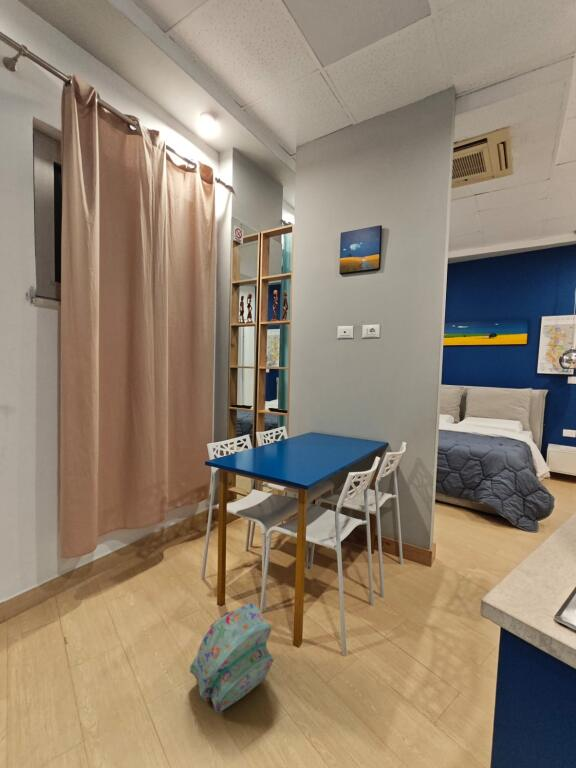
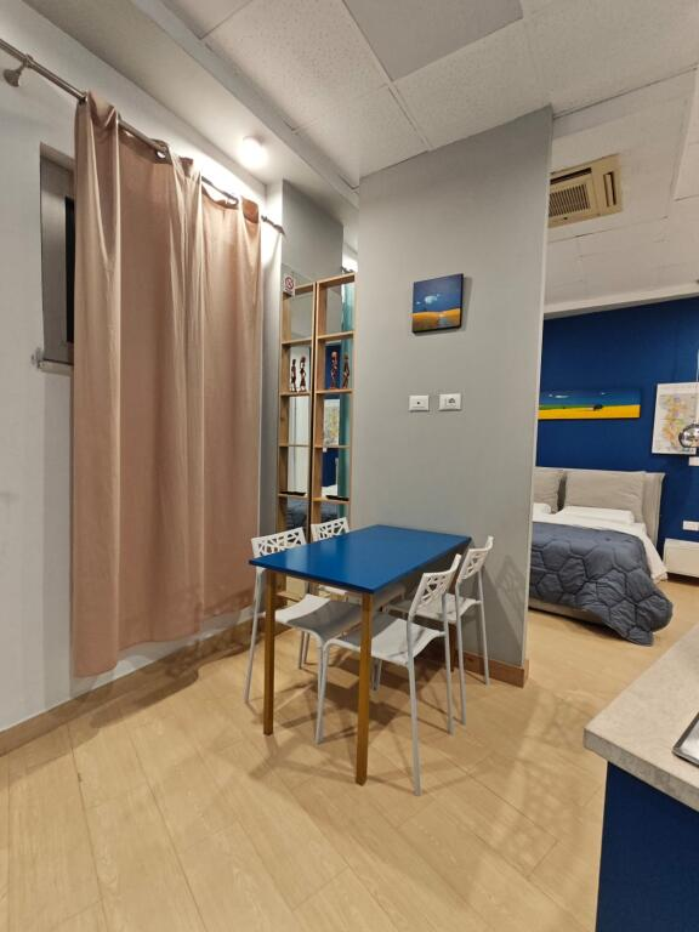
- backpack (233, 647)
